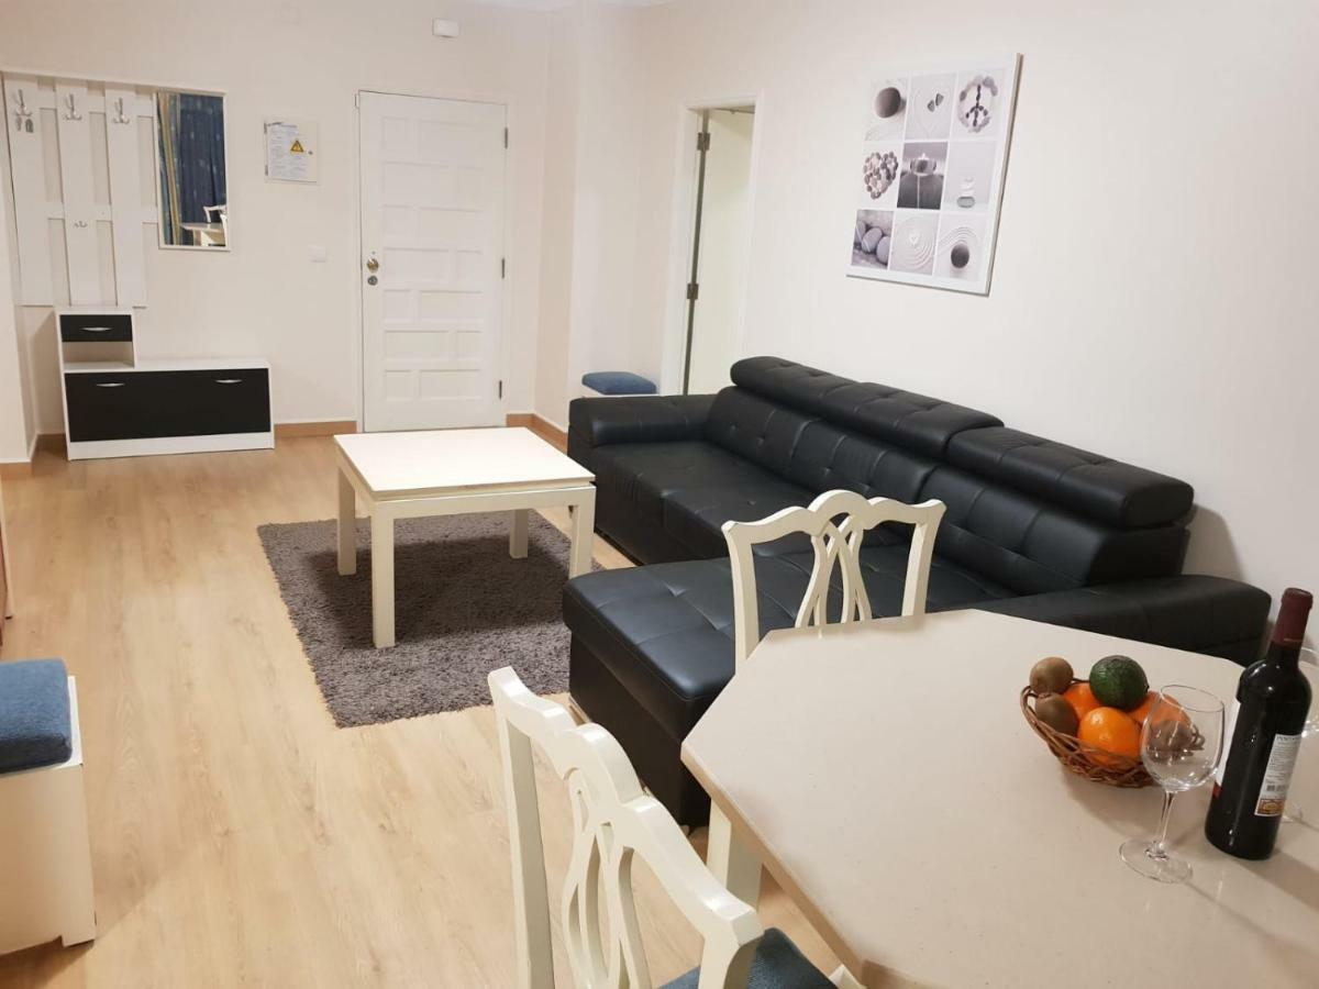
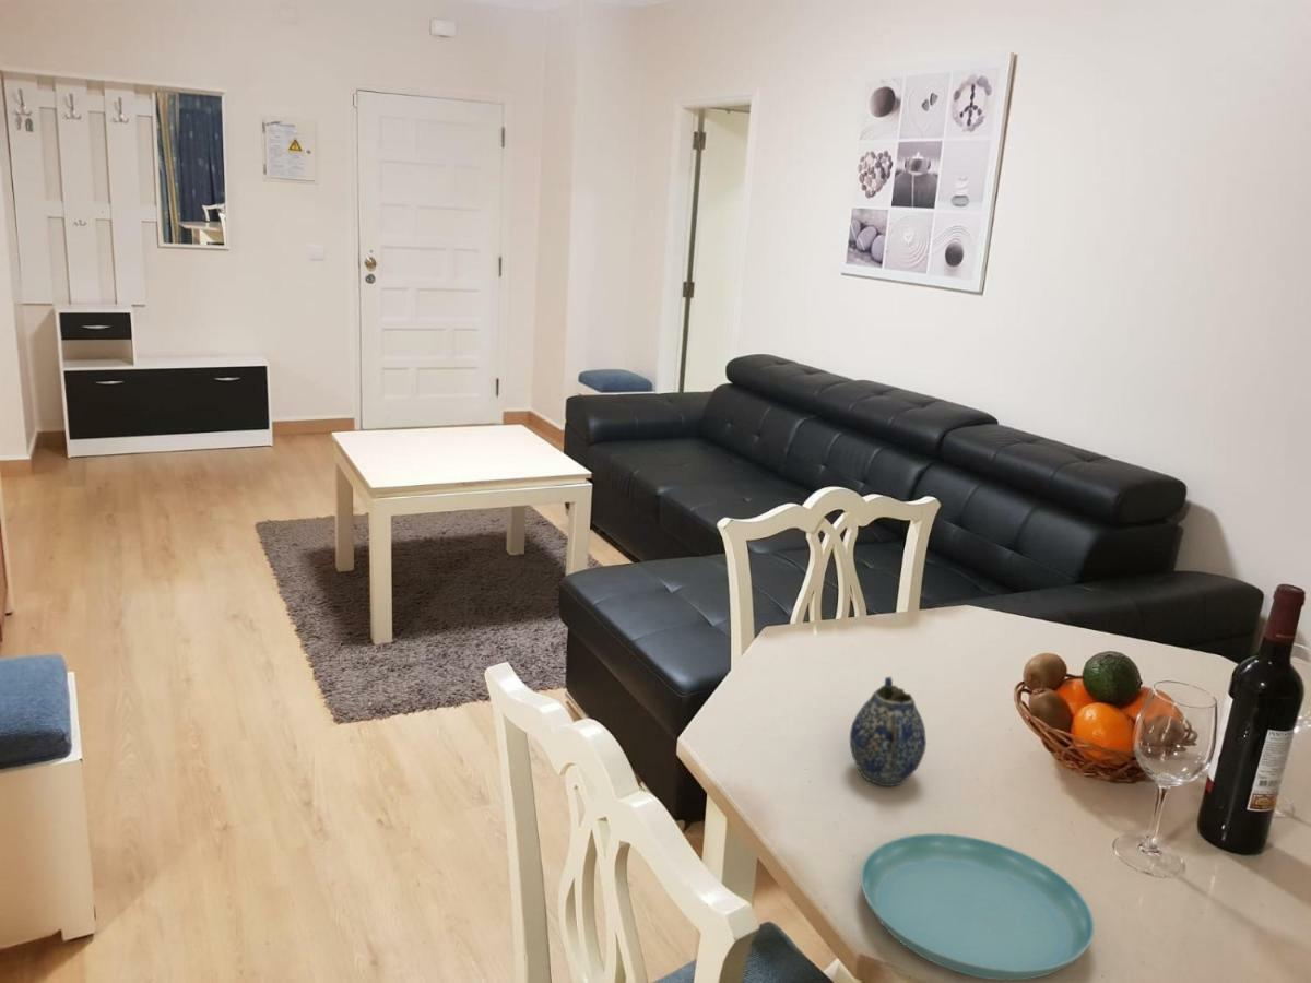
+ teapot (887, 731)
+ saucer (971, 907)
